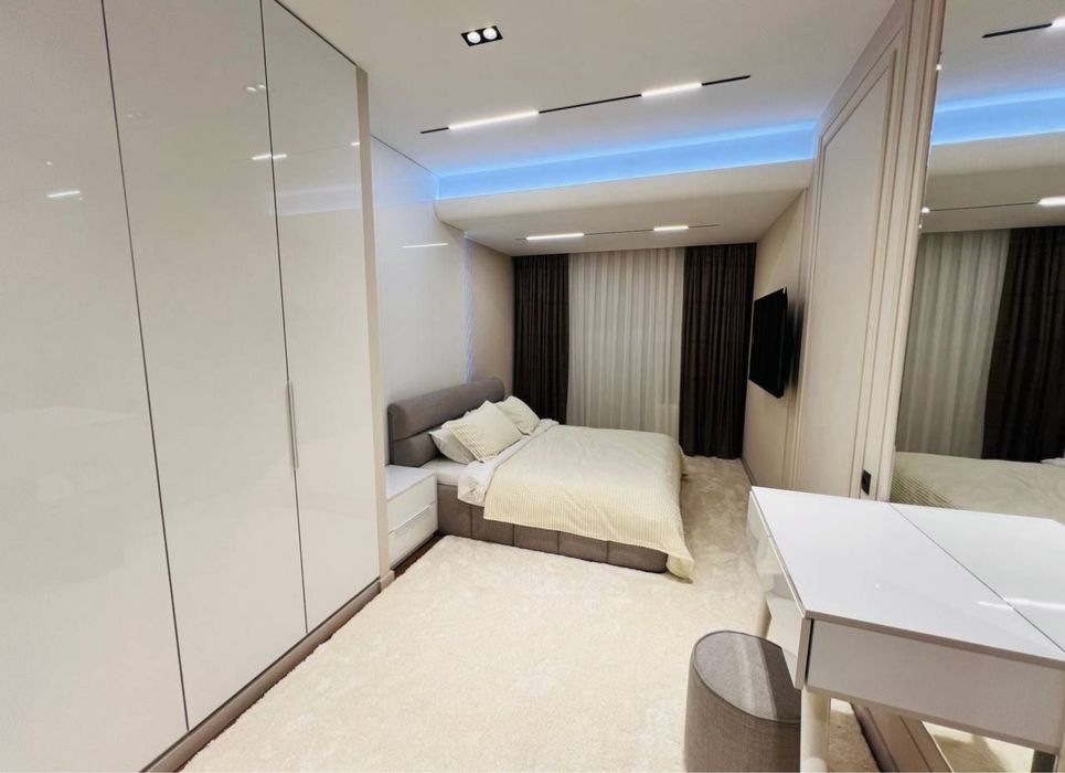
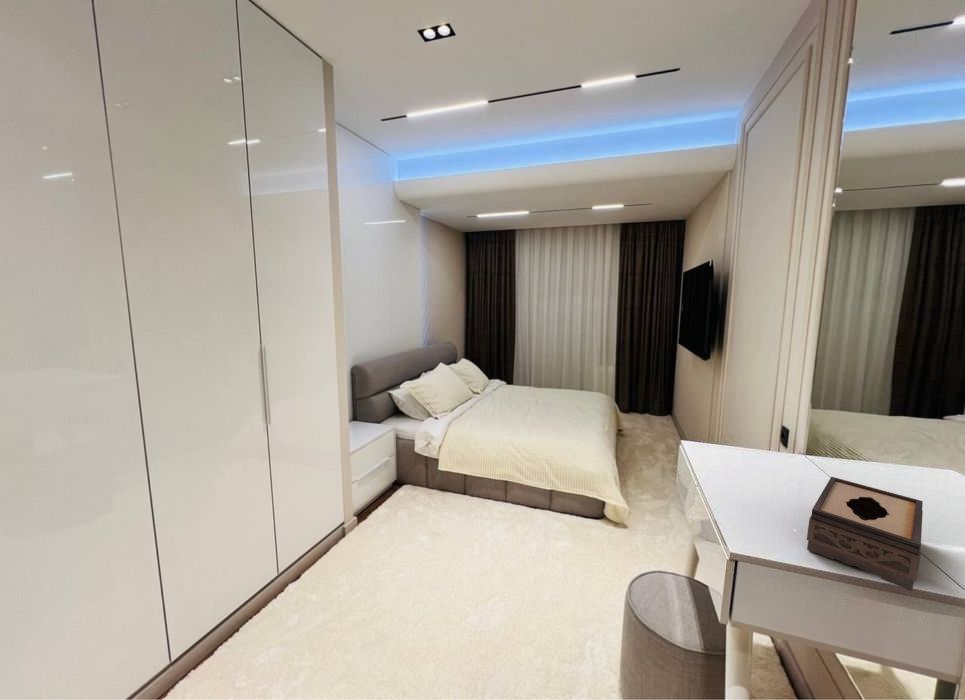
+ tissue box (865, 524)
